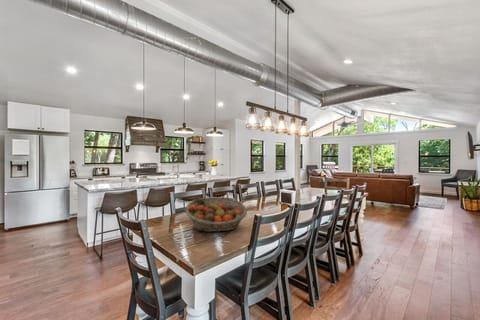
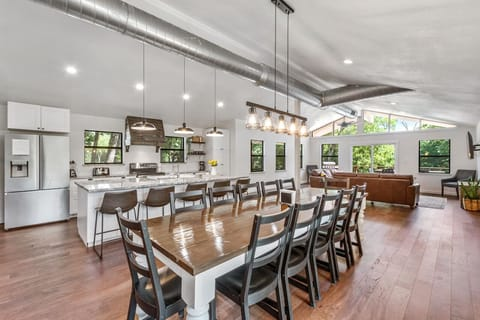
- fruit basket (216, 213)
